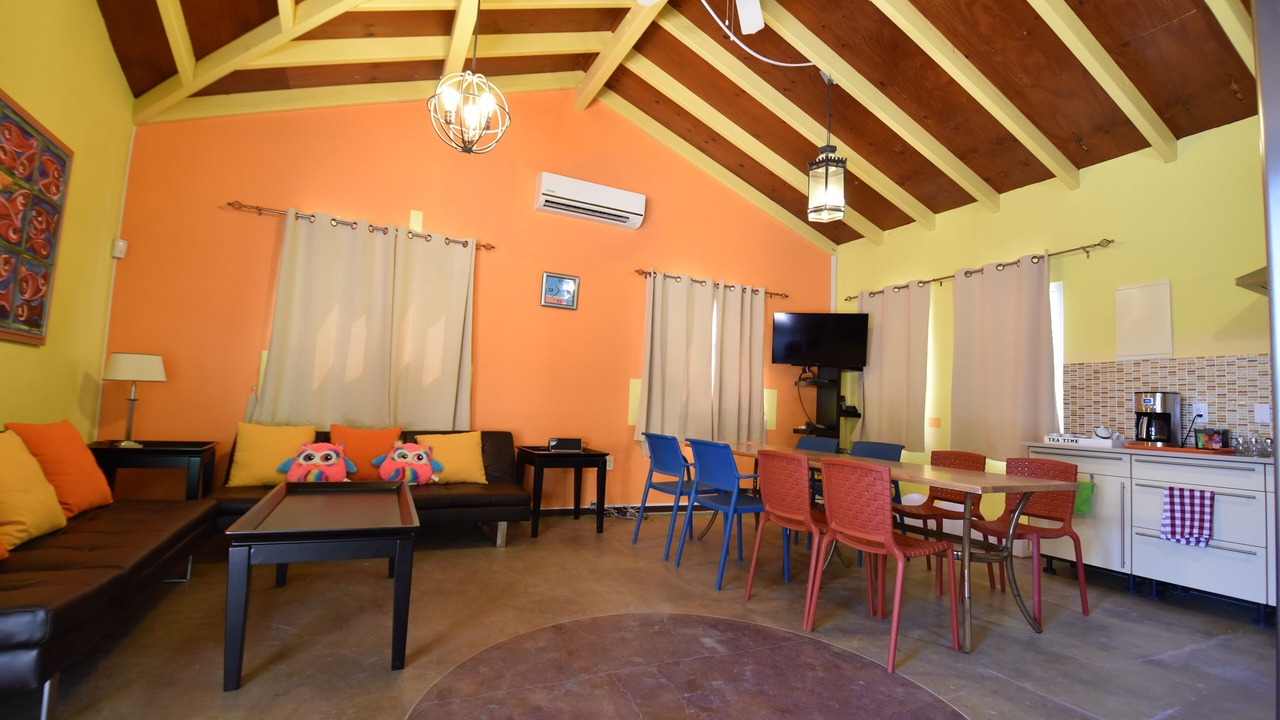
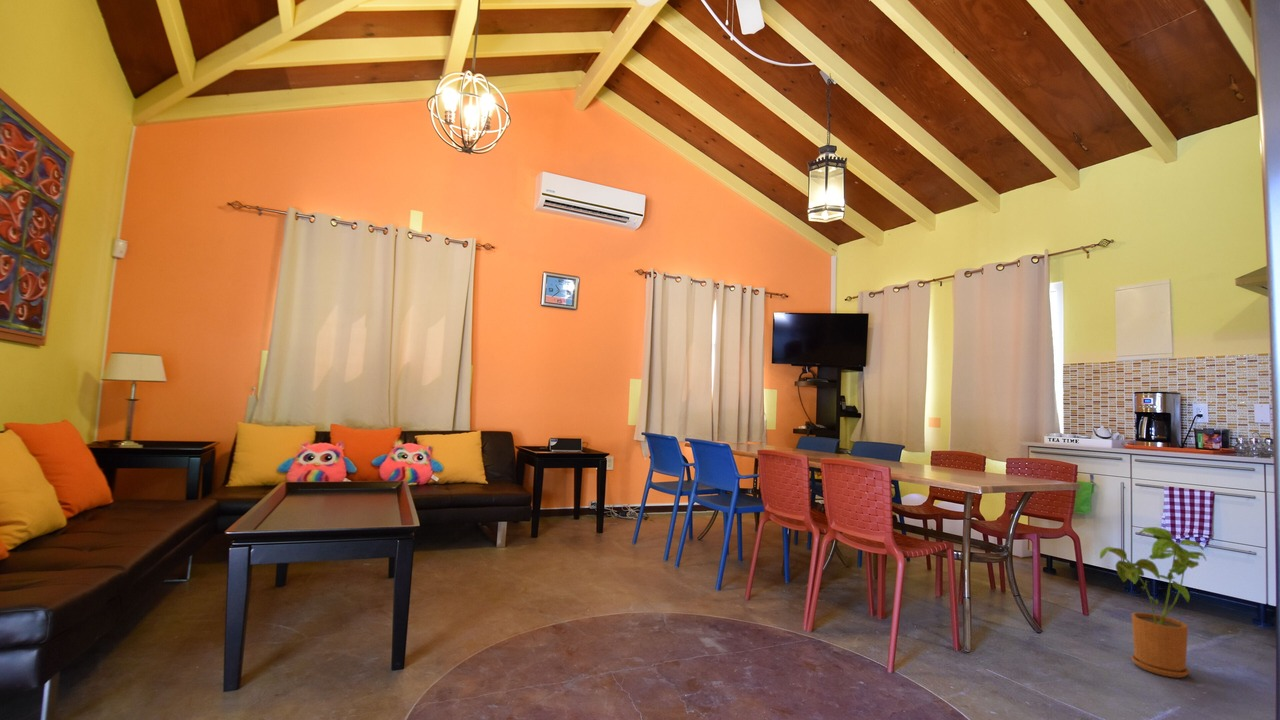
+ house plant (1151, 597)
